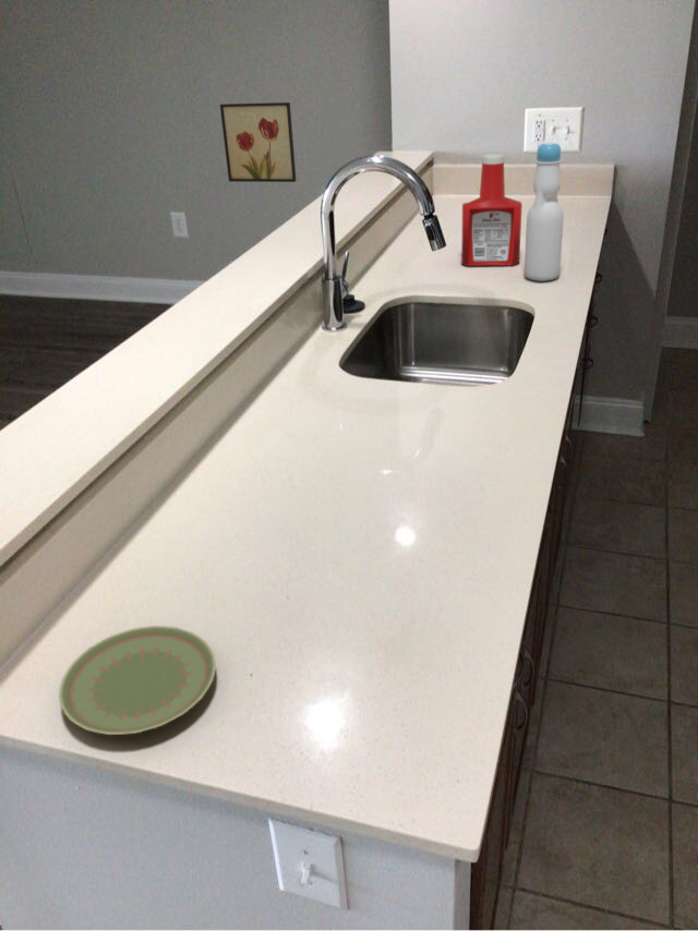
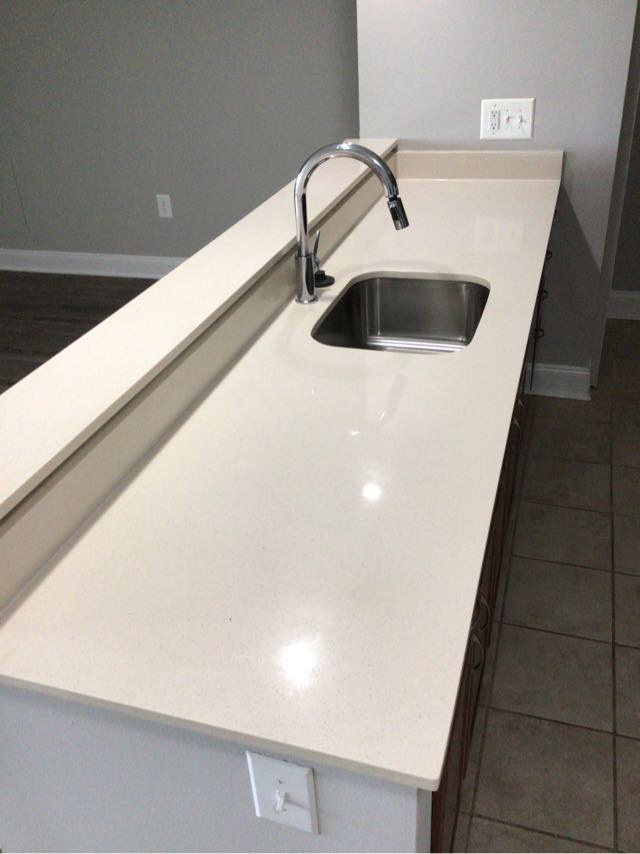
- bottle (545, 211)
- soap bottle (491, 209)
- wall art (258, 143)
- plate (140, 682)
